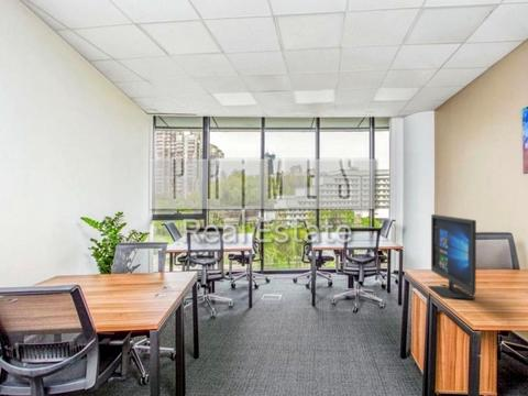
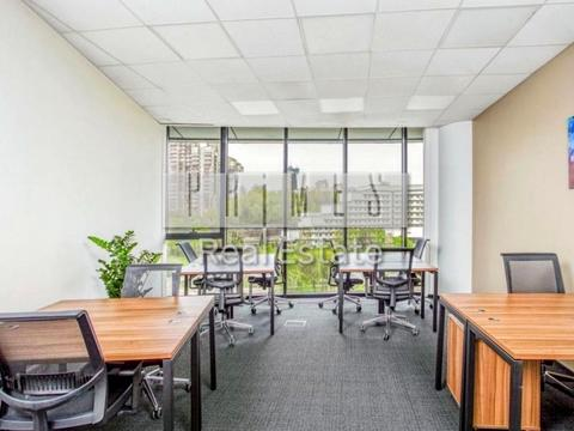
- computer monitor (450, 254)
